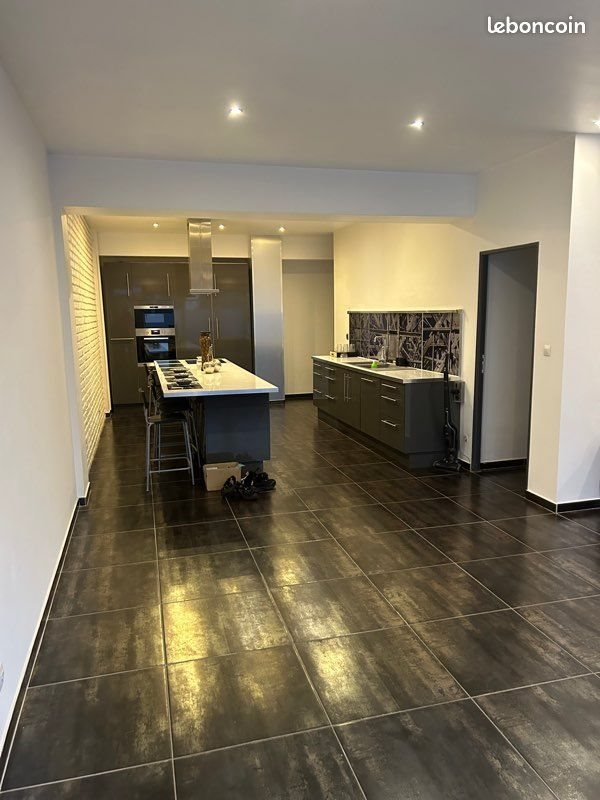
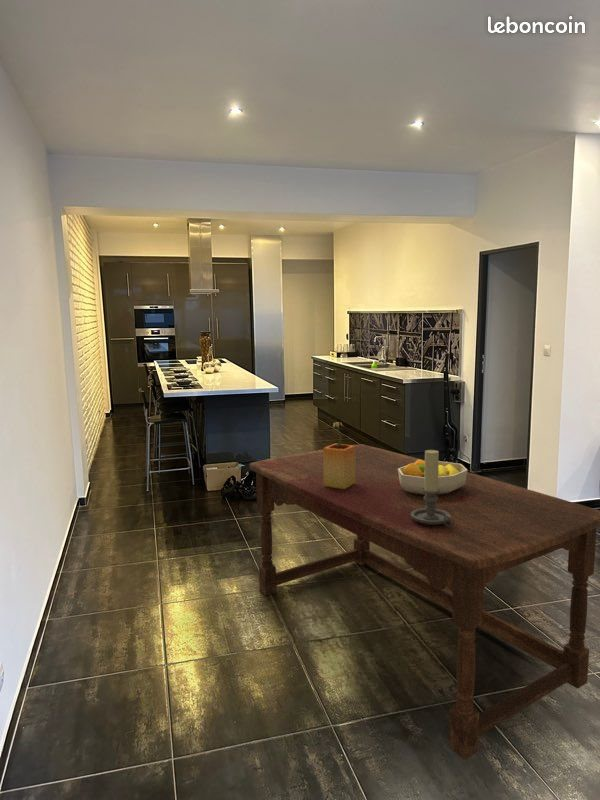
+ dining table (400, 556)
+ fruit bowl (438, 474)
+ potted plant (339, 453)
+ candle holder (434, 486)
